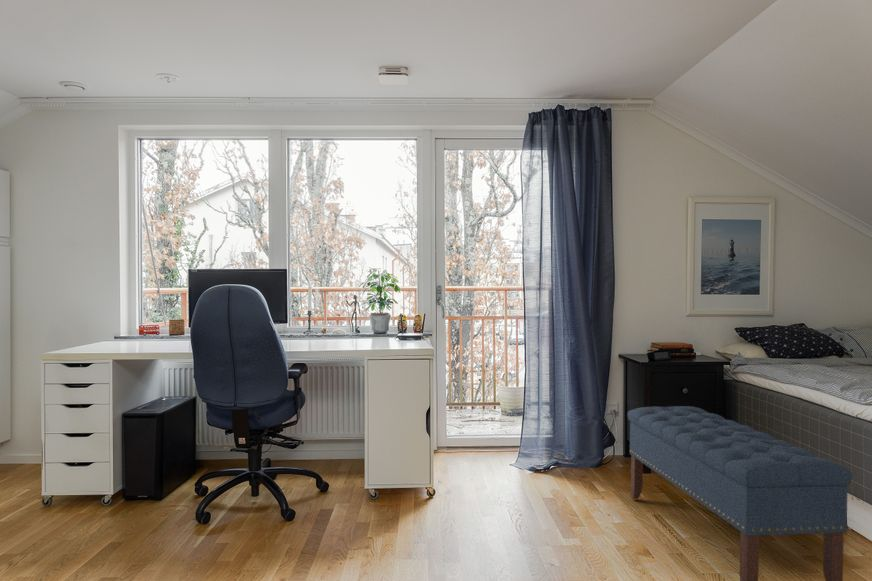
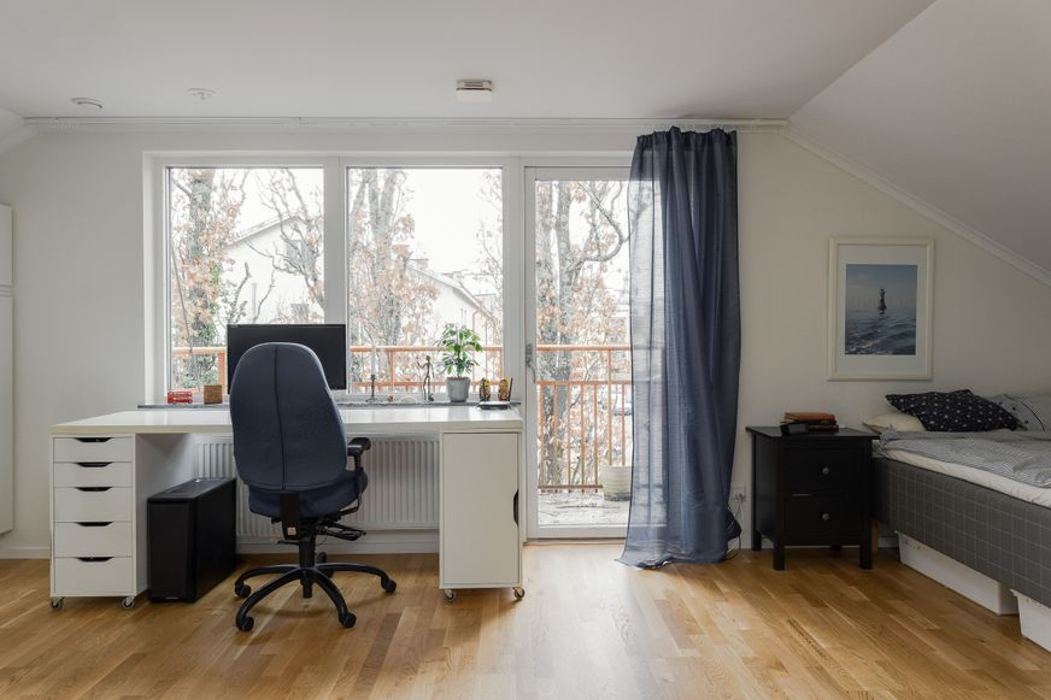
- bench (718, 481)
